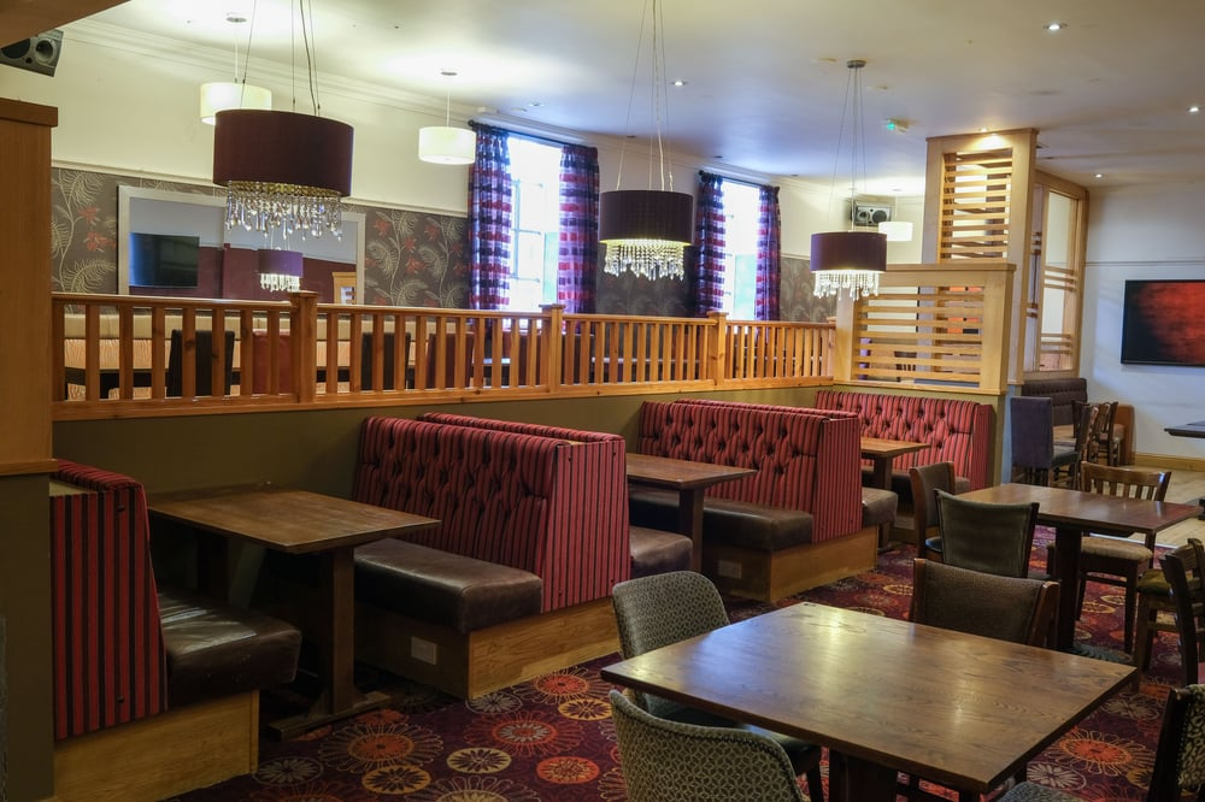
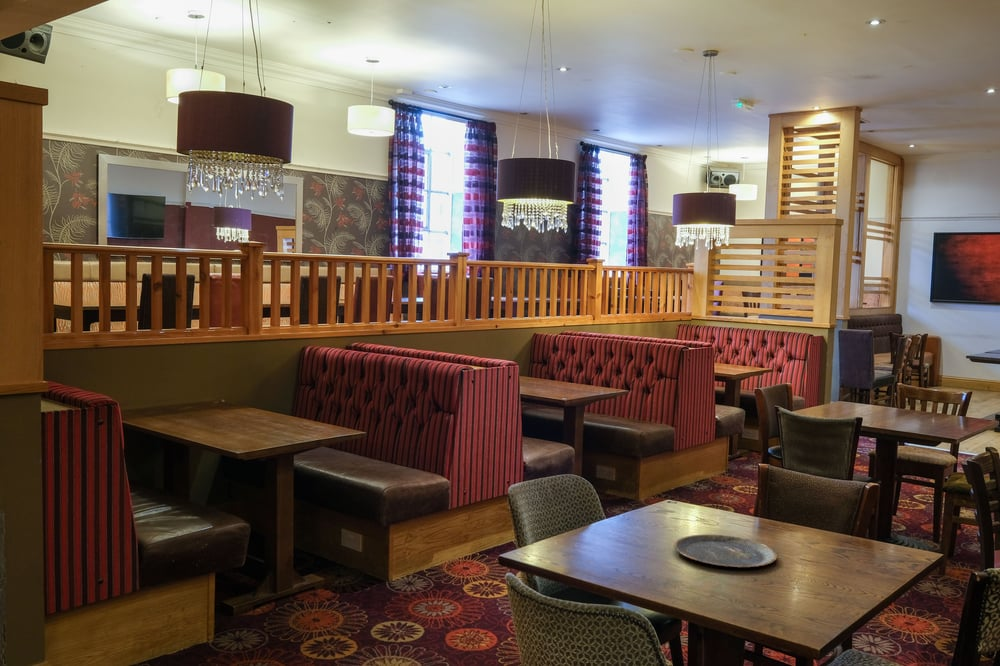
+ plate (724, 551)
